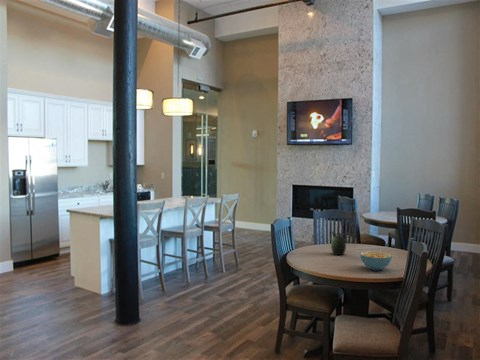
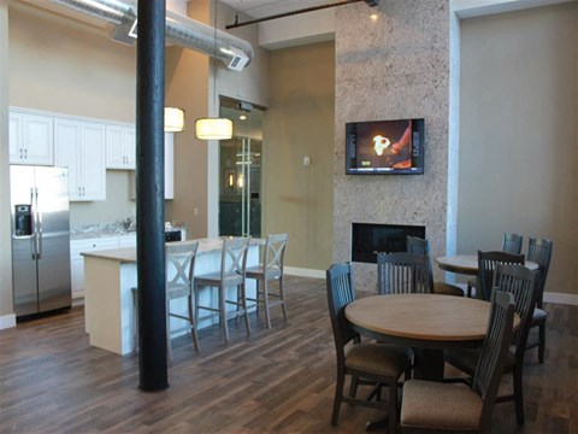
- cereal bowl (375, 261)
- succulent plant (338, 242)
